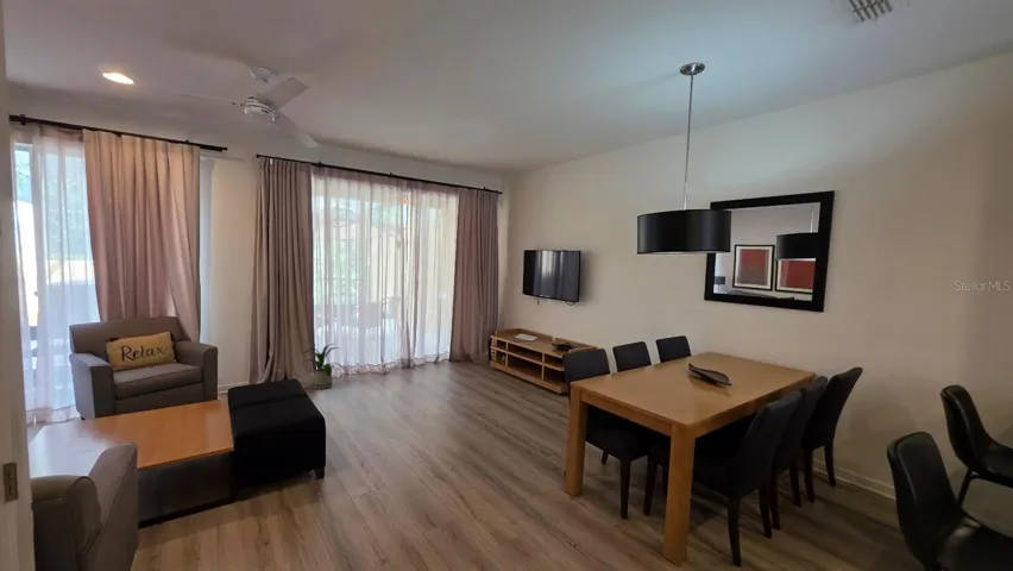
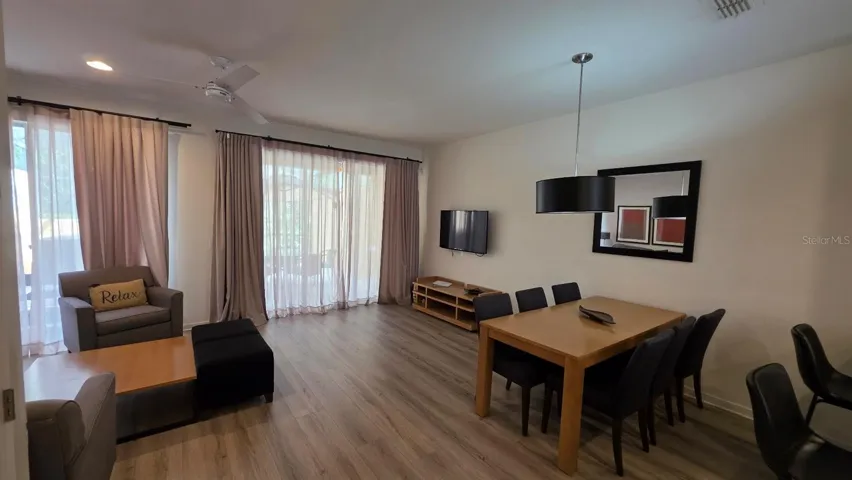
- house plant (322, 363)
